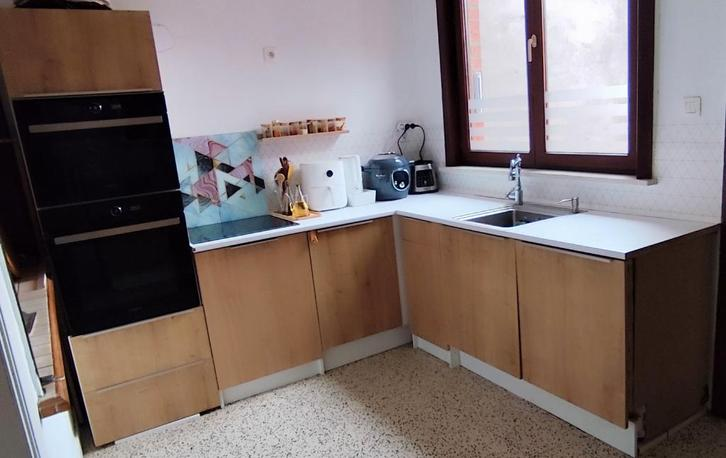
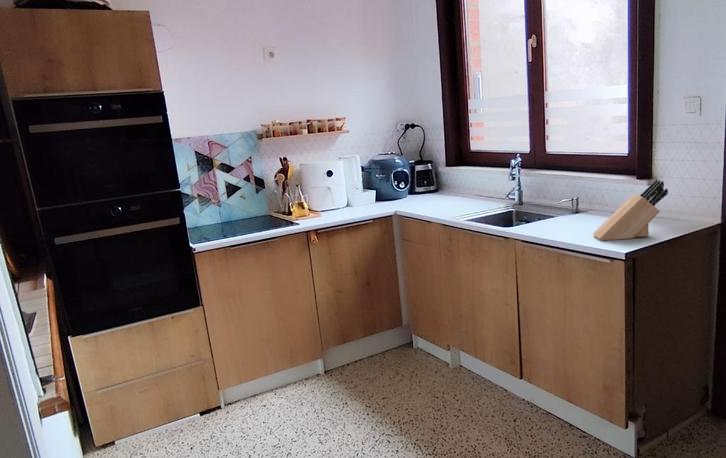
+ knife block (630, 209)
